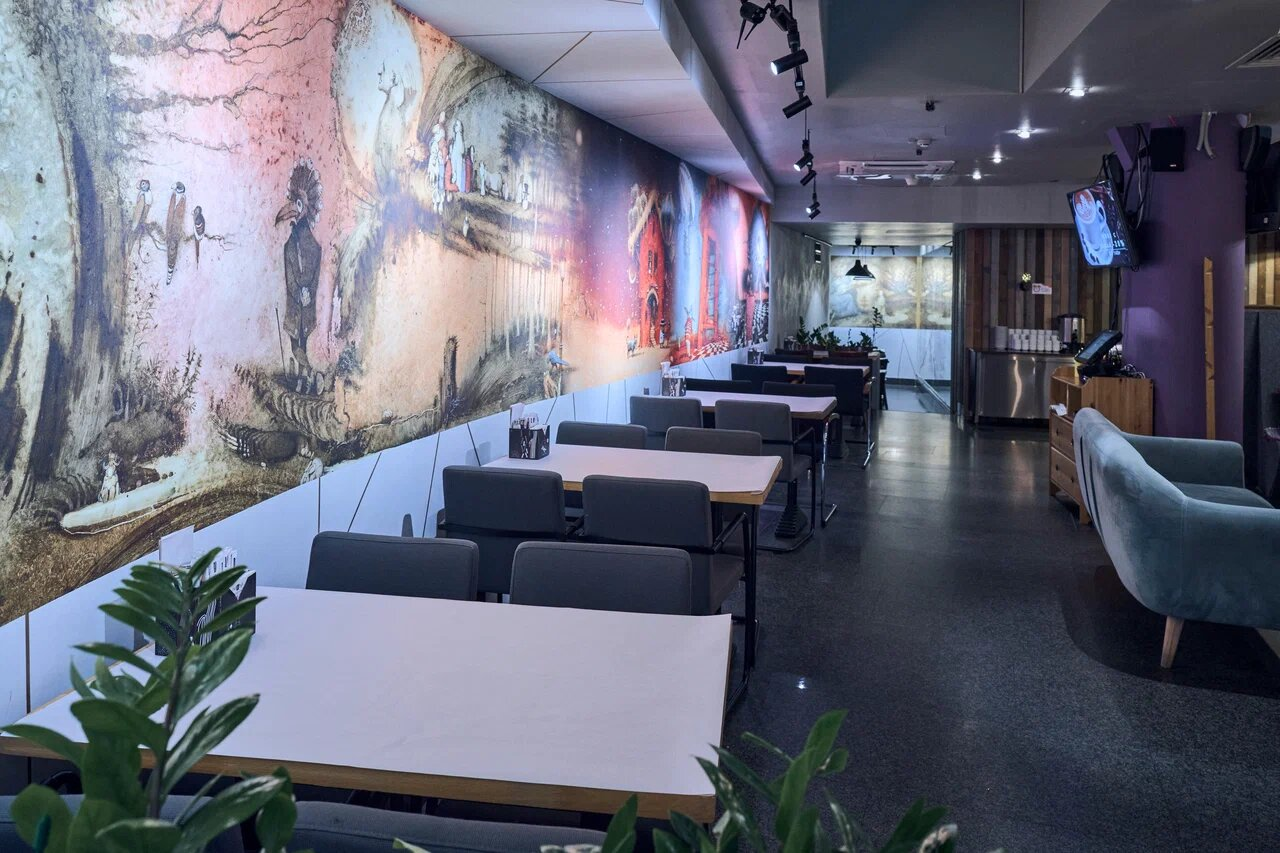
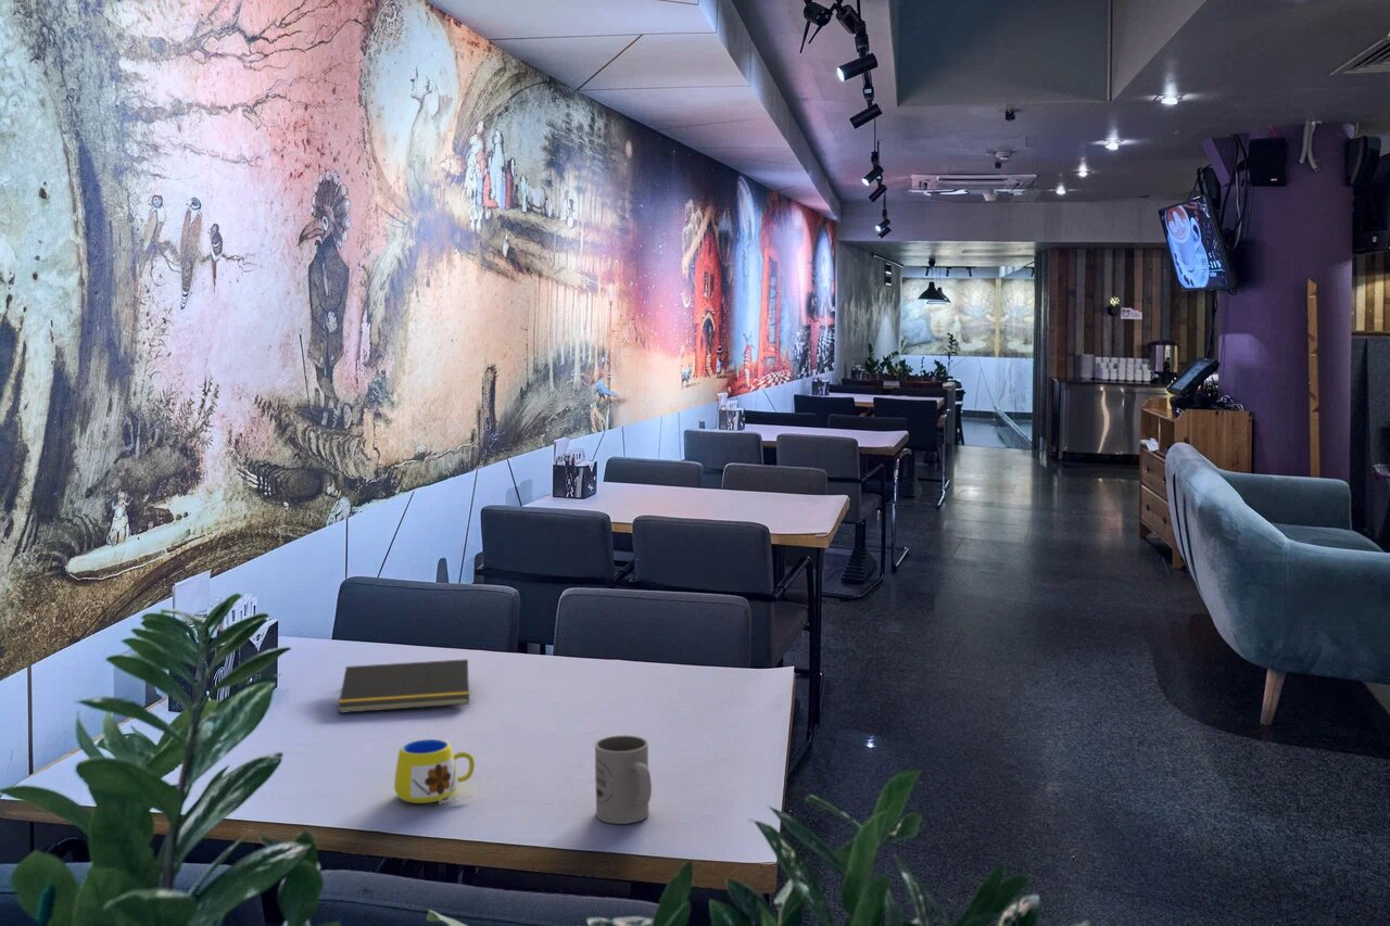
+ mug (434, 769)
+ notepad (406, 684)
+ mug (628, 783)
